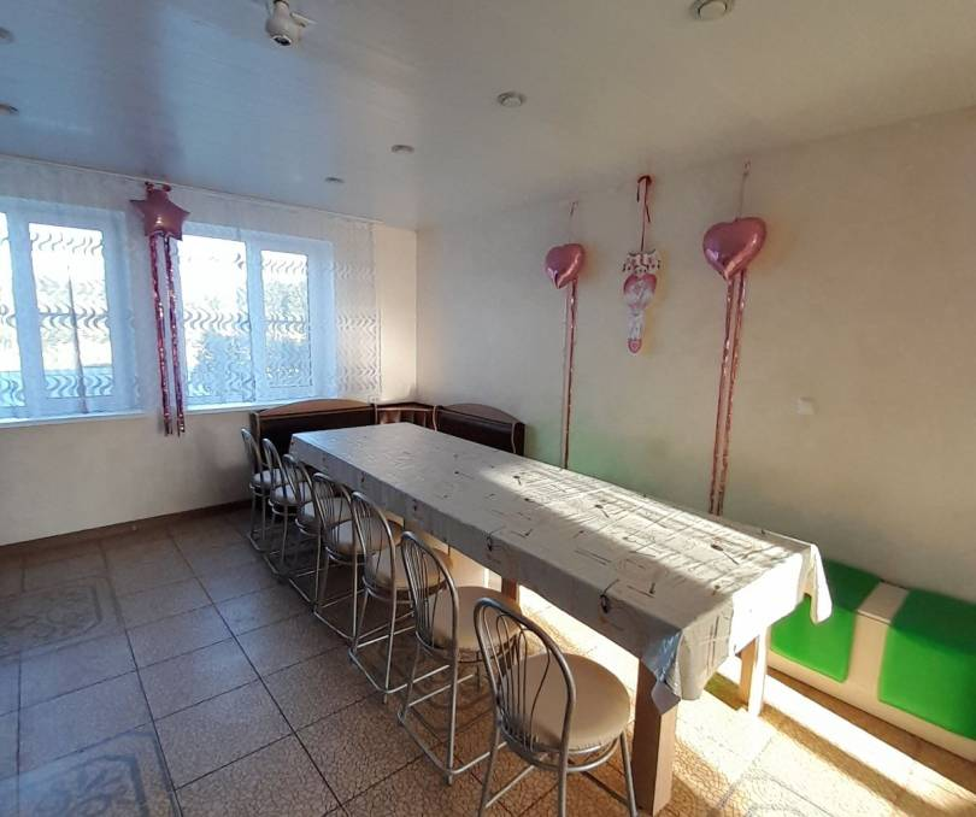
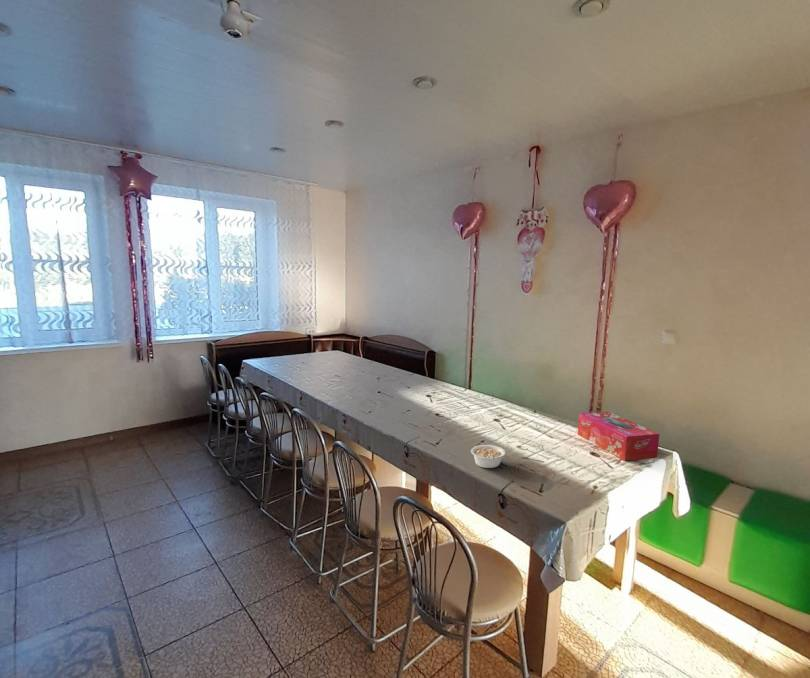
+ tissue box (615, 434)
+ legume (488, 455)
